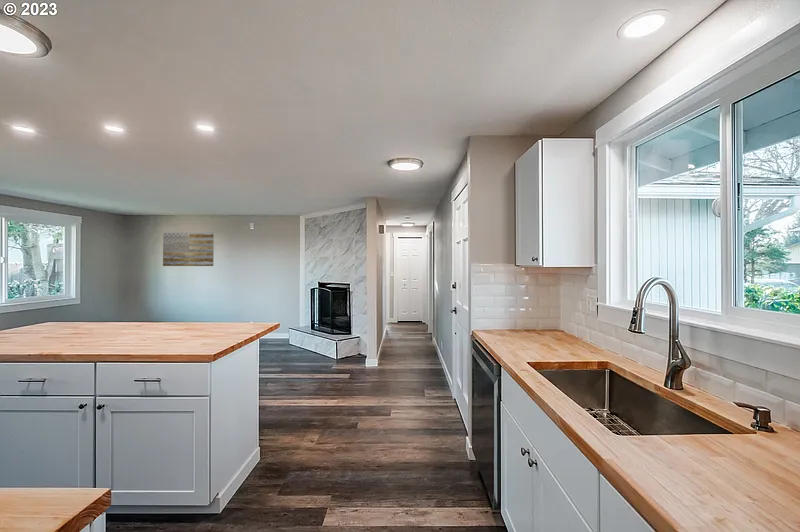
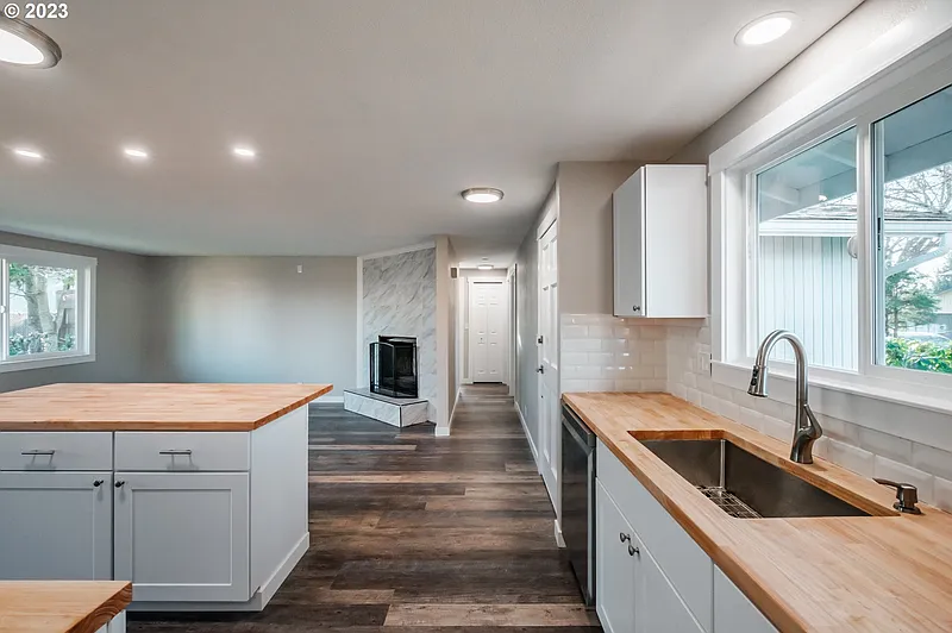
- wall art (188, 249)
